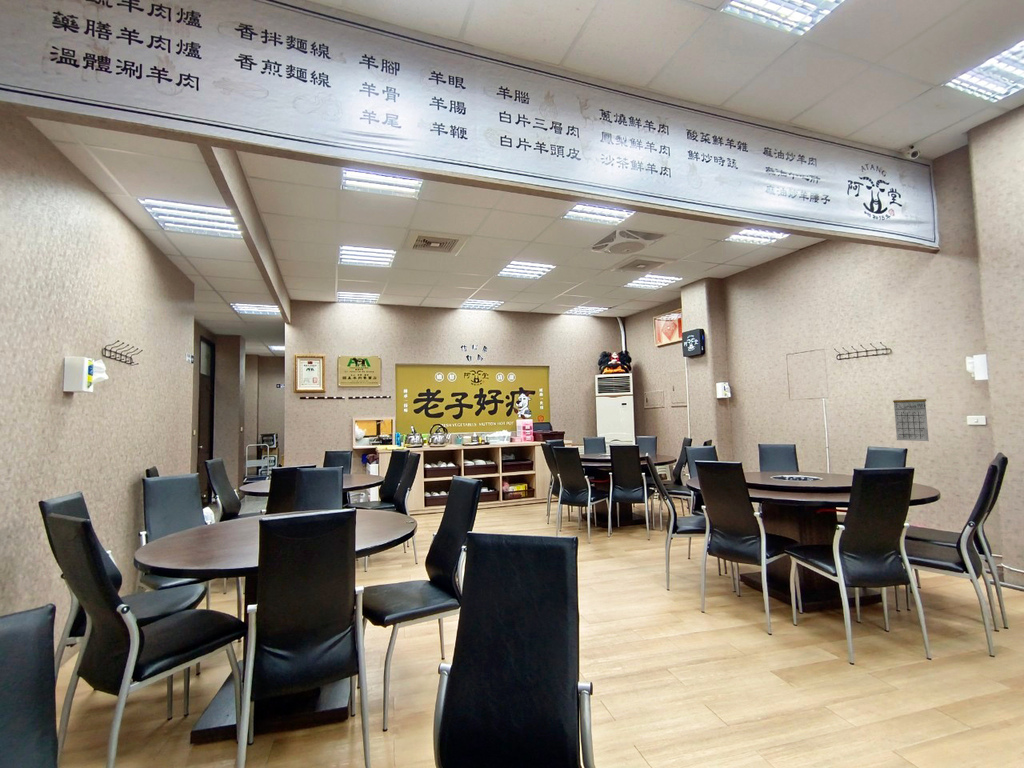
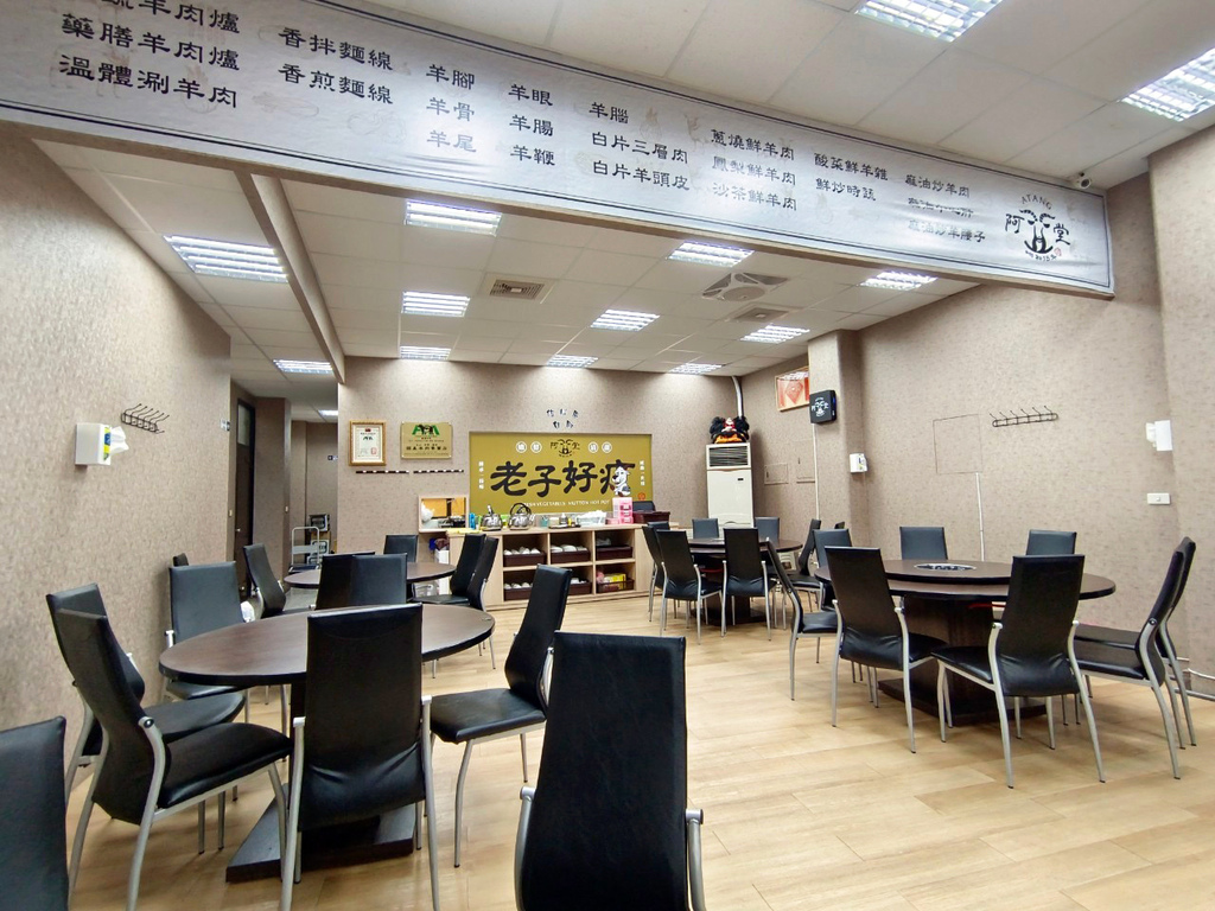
- calendar (910, 415)
